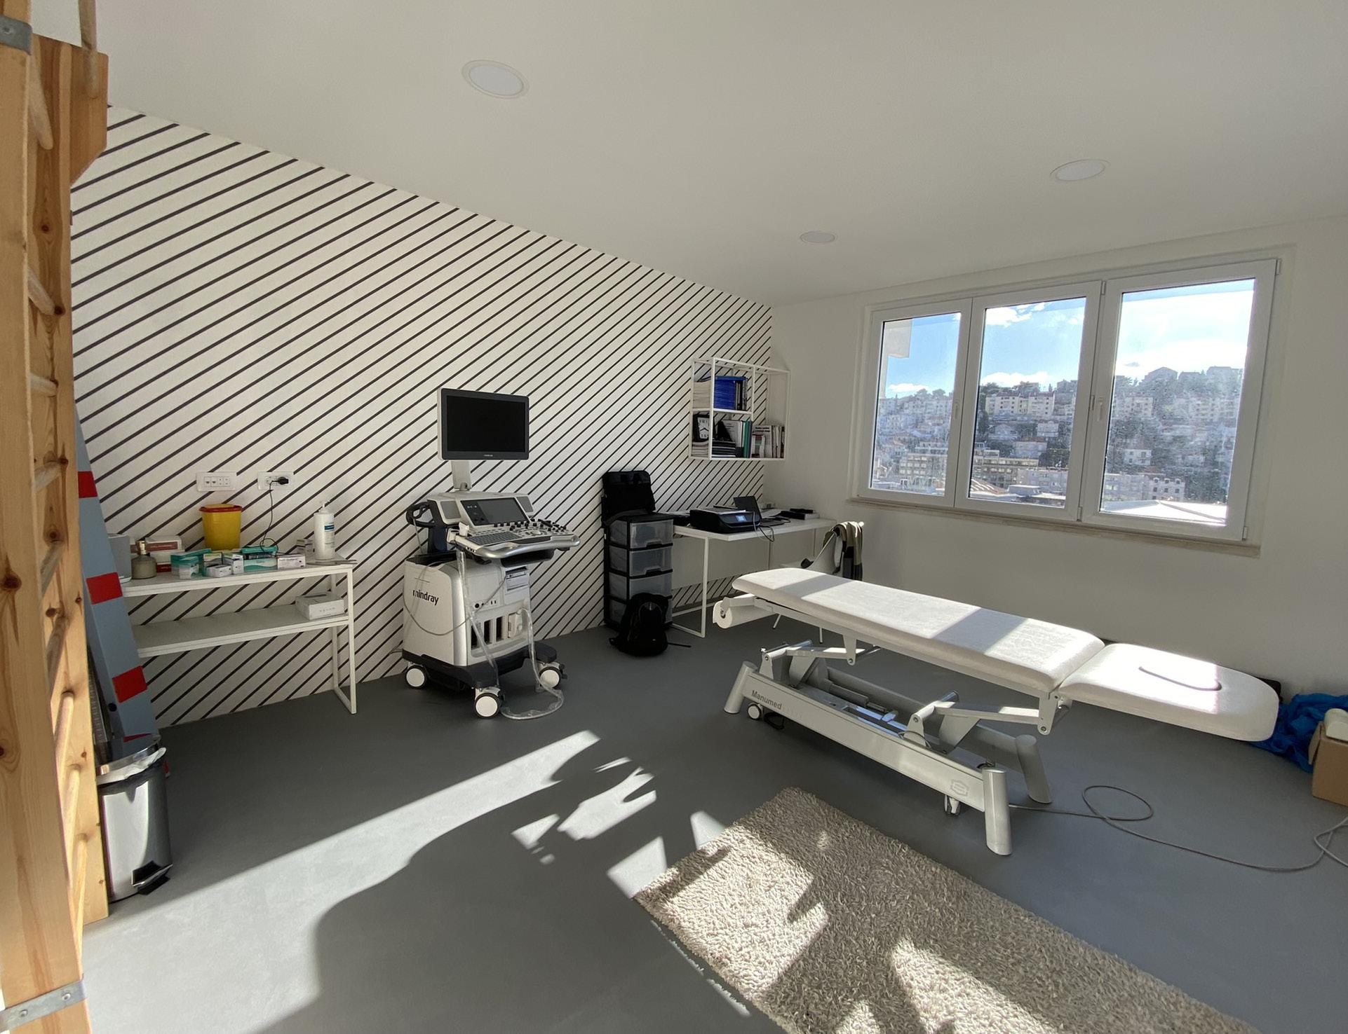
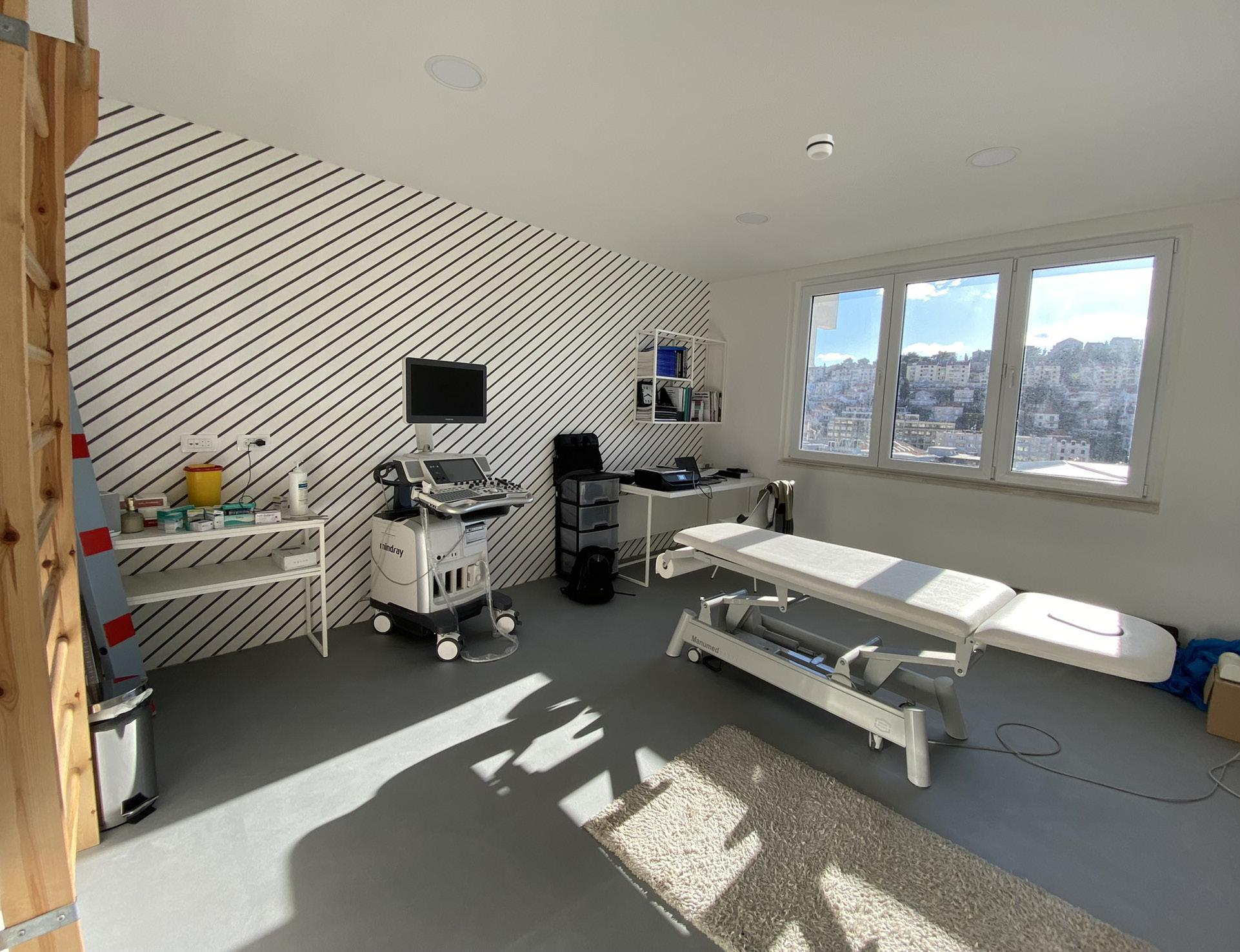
+ smoke detector (819, 147)
